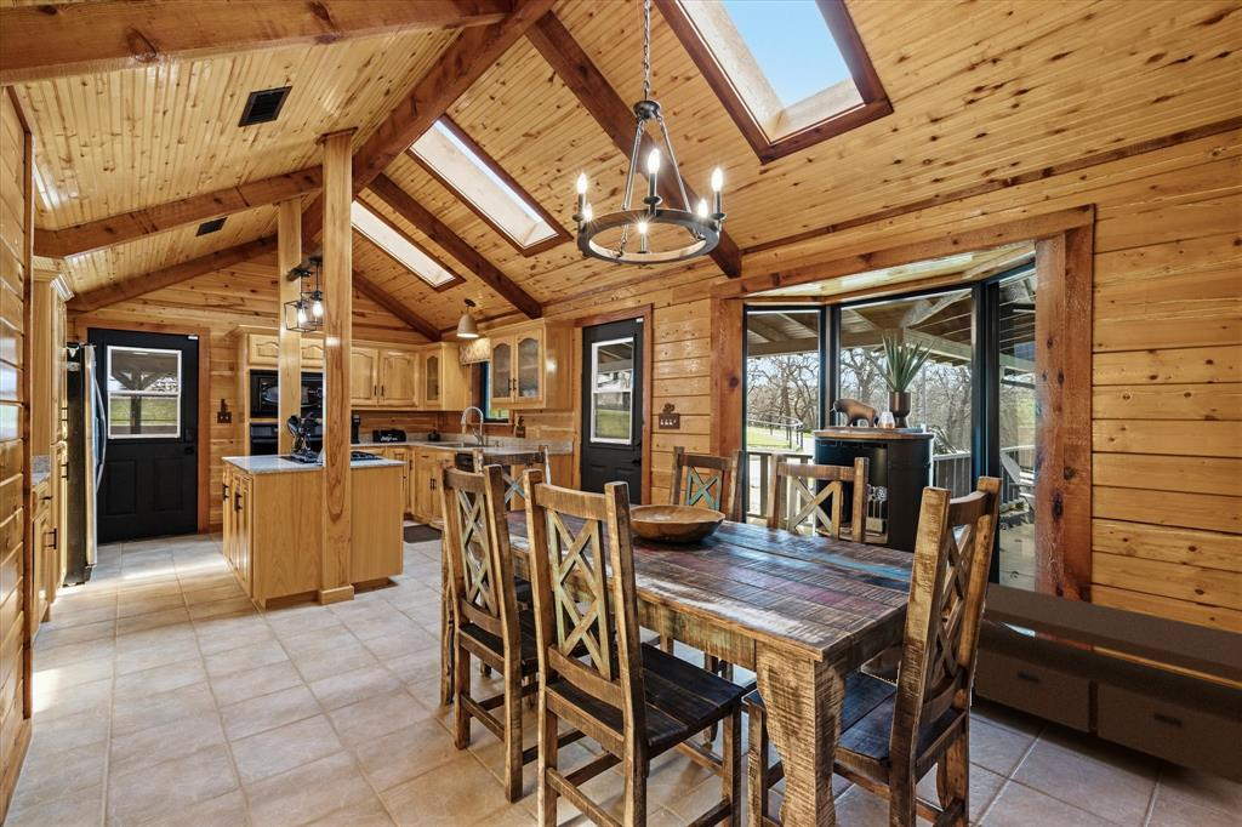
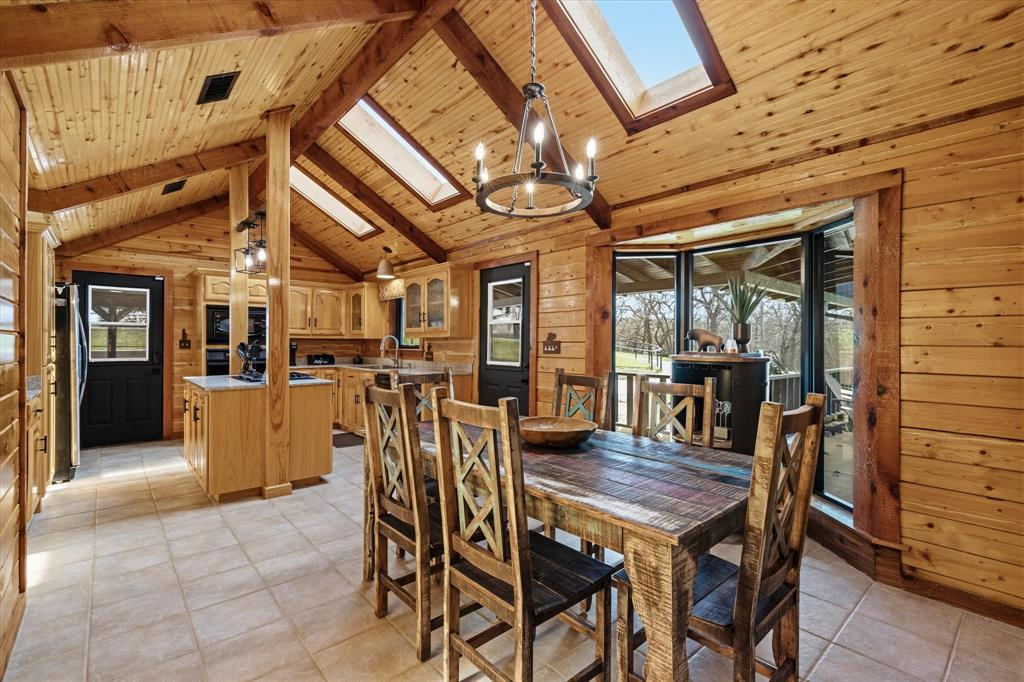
- storage bench (1043, 662)
